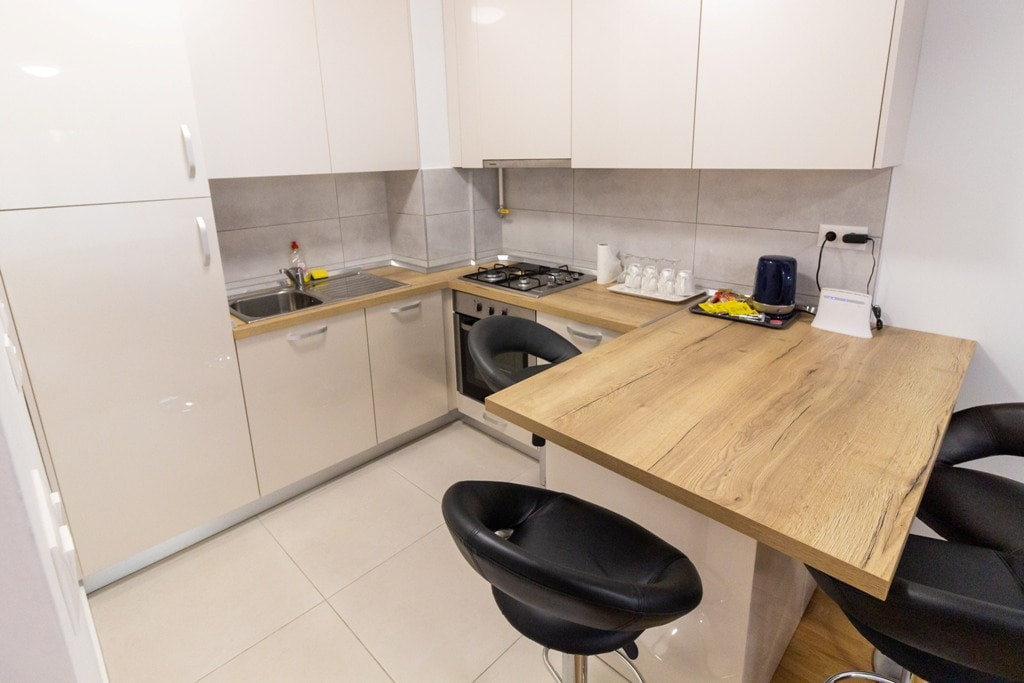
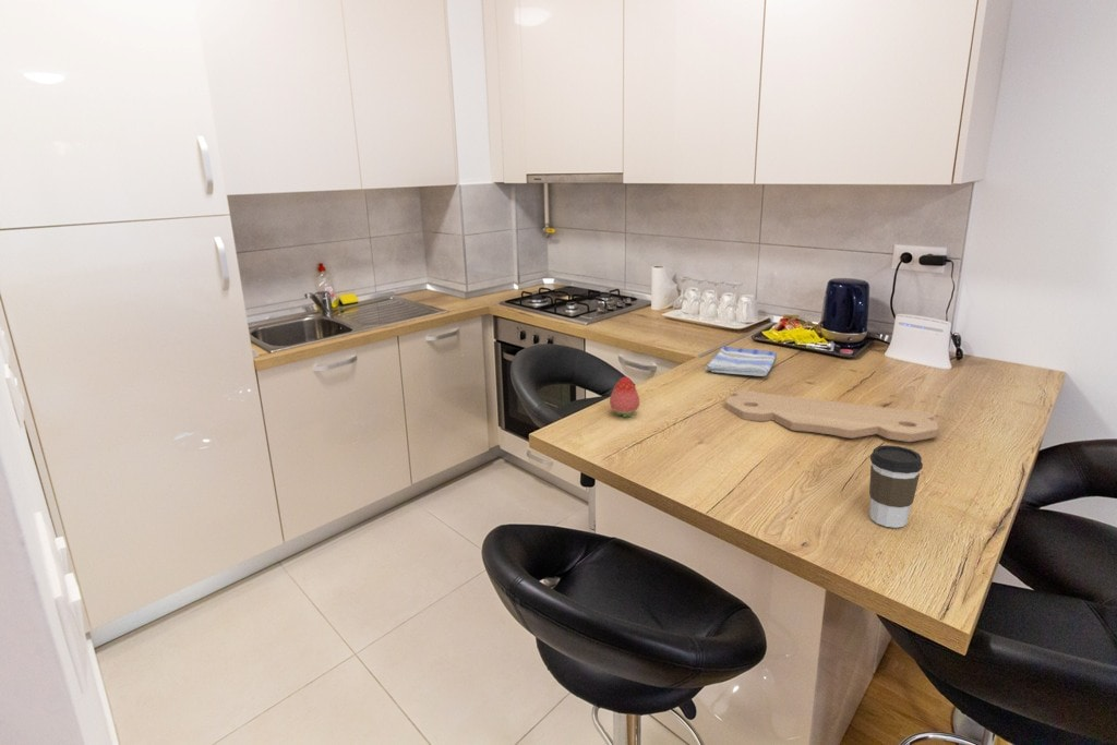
+ dish towel (742, 360)
+ coffee cup (892, 486)
+ cutting board (824, 416)
+ fruit (624, 396)
